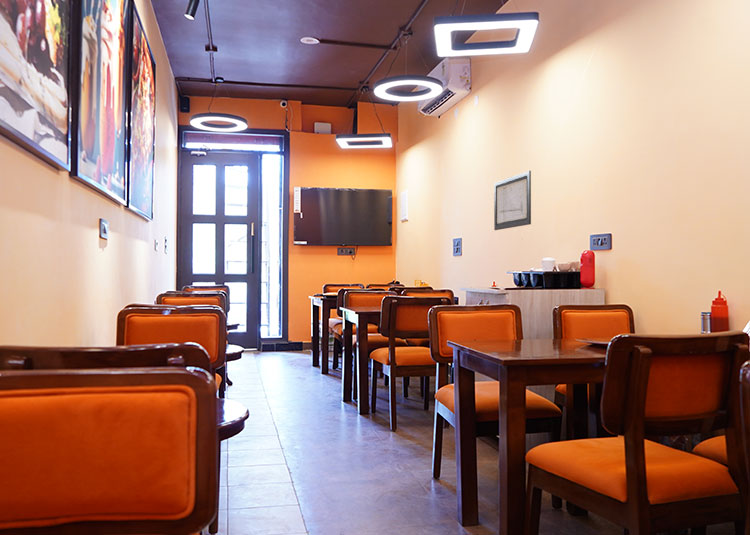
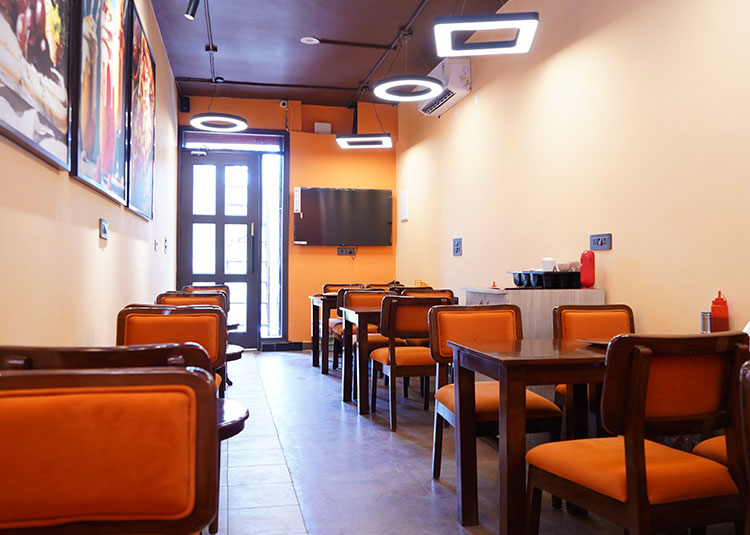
- wall art (511, 202)
